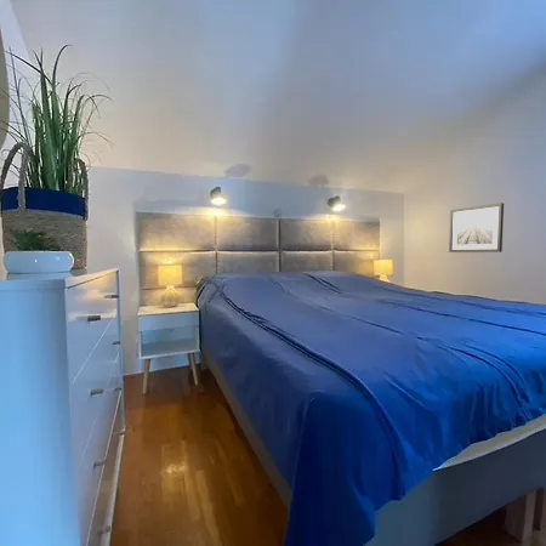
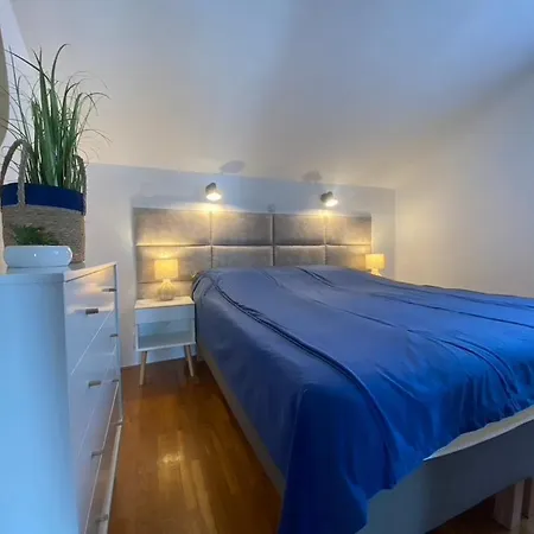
- wall art (473, 229)
